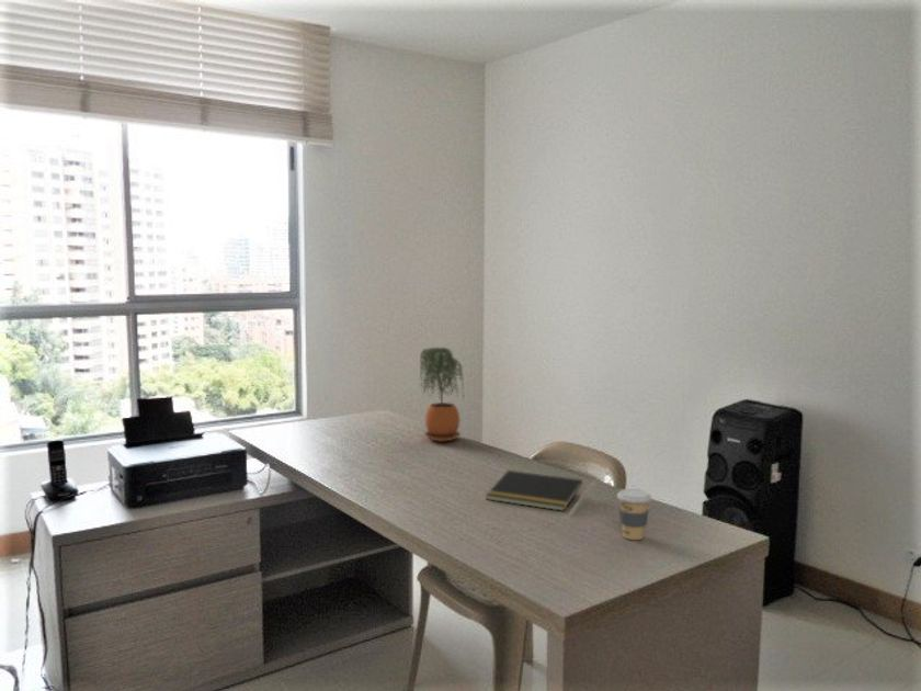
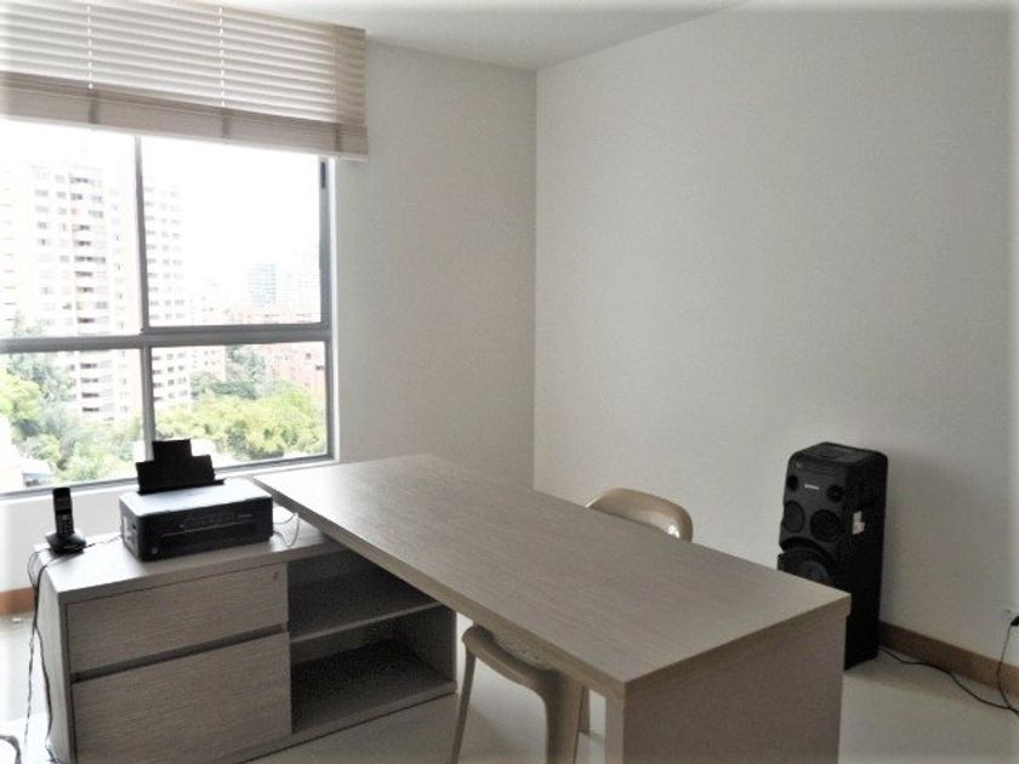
- notepad (534, 489)
- coffee cup (633, 514)
- potted plant (442, 393)
